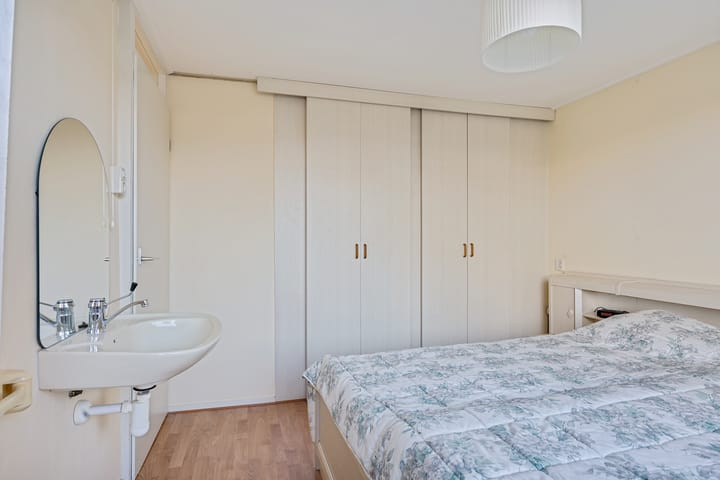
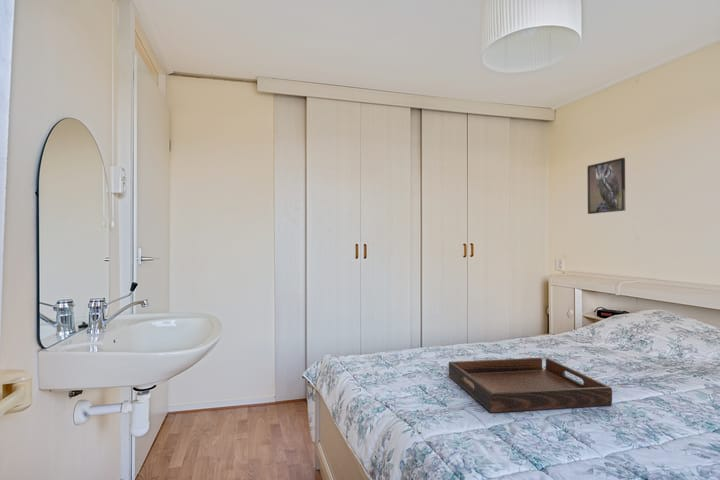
+ serving tray (522, 381)
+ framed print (605, 187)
